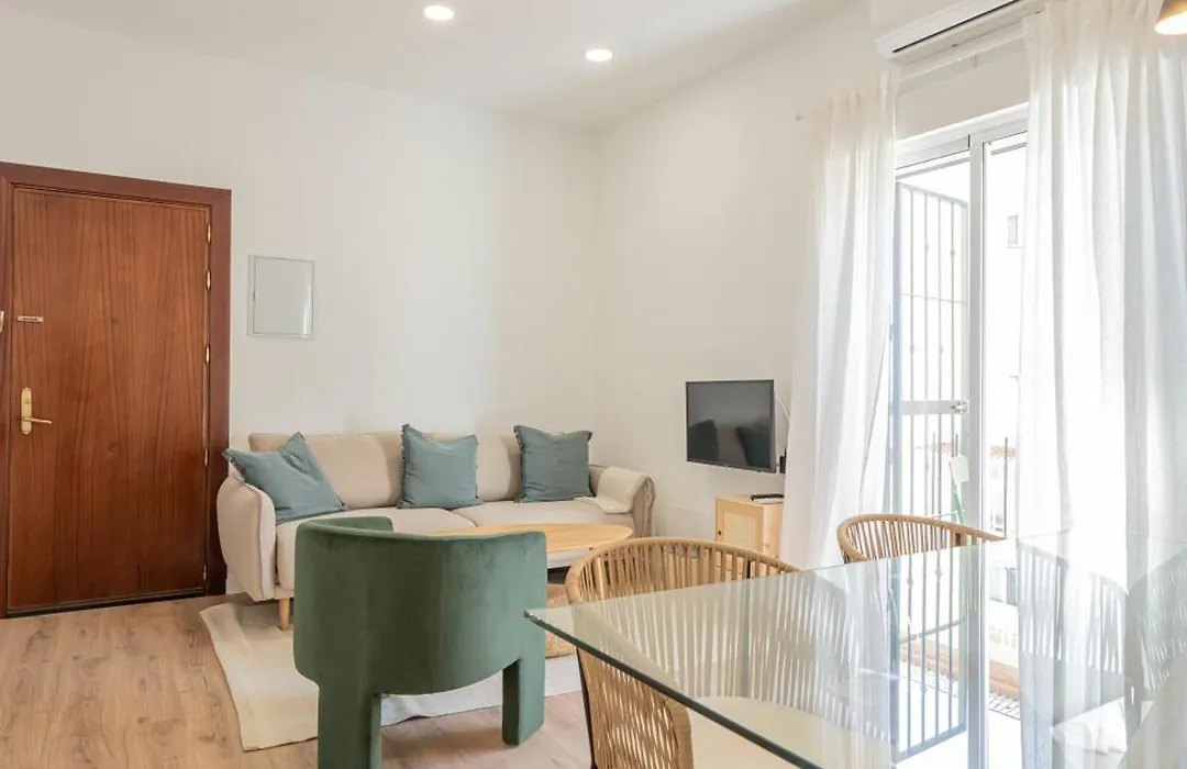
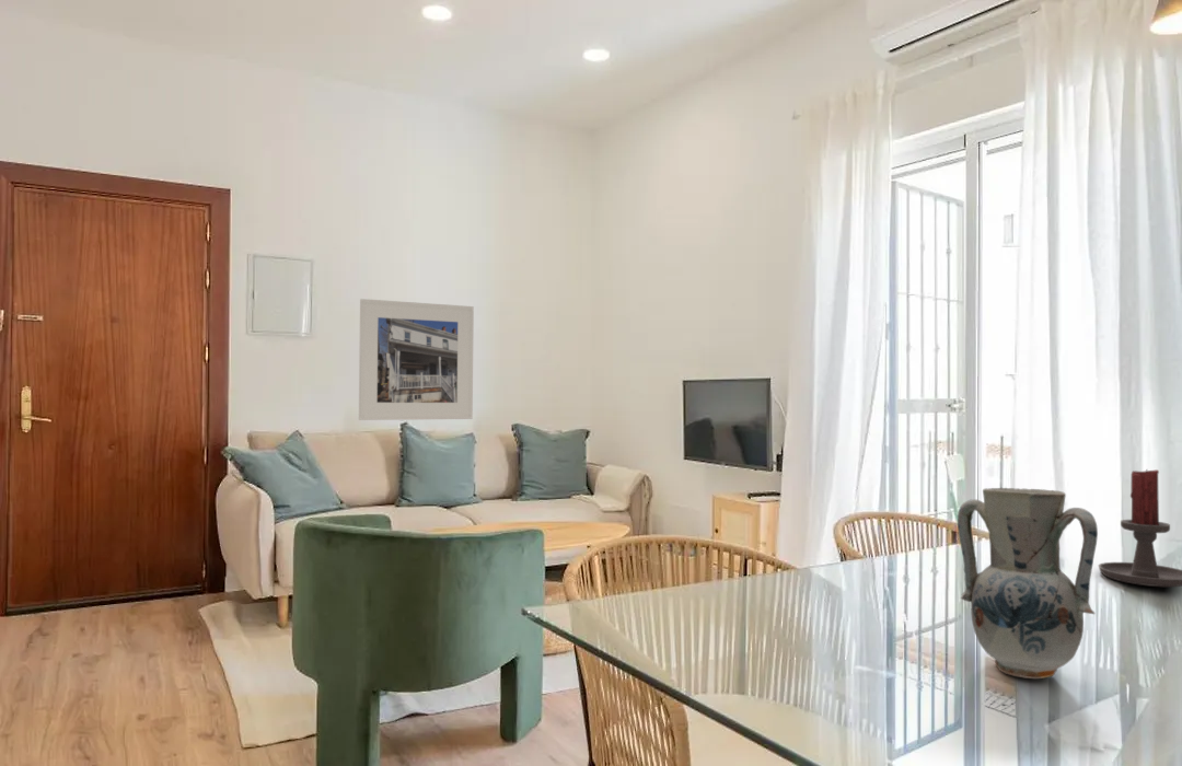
+ candle holder (1145, 522)
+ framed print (418, 361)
+ vase (1023, 579)
